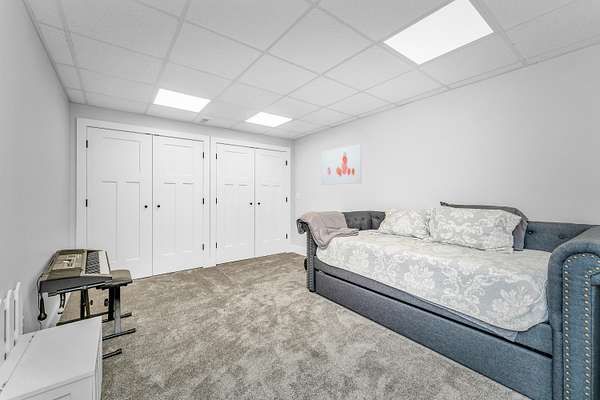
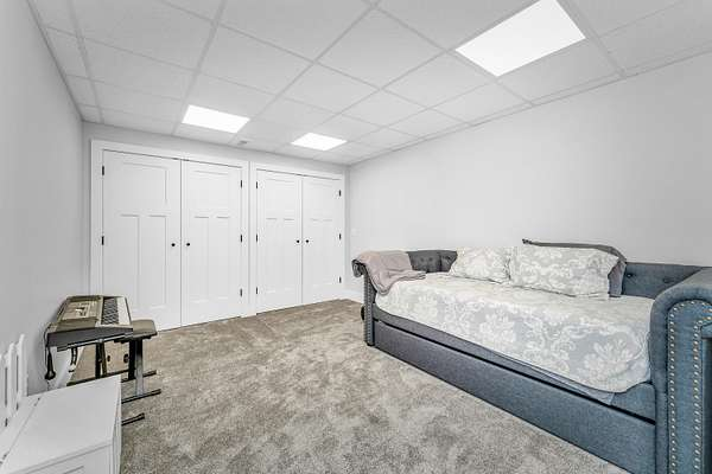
- wall art (339, 166)
